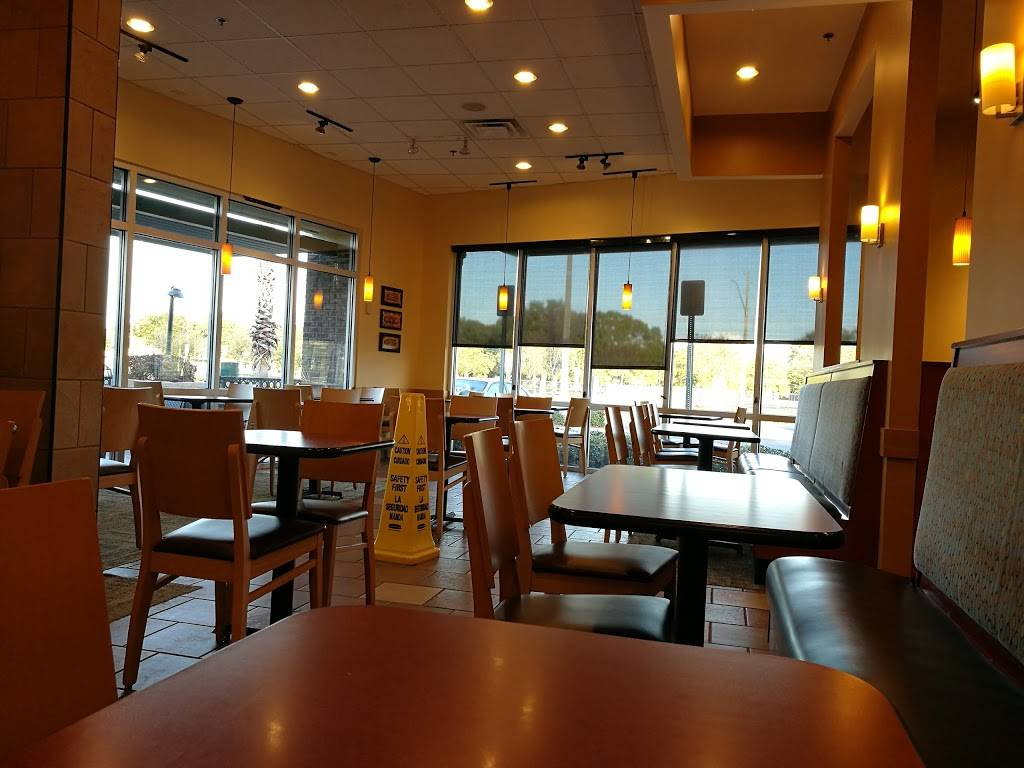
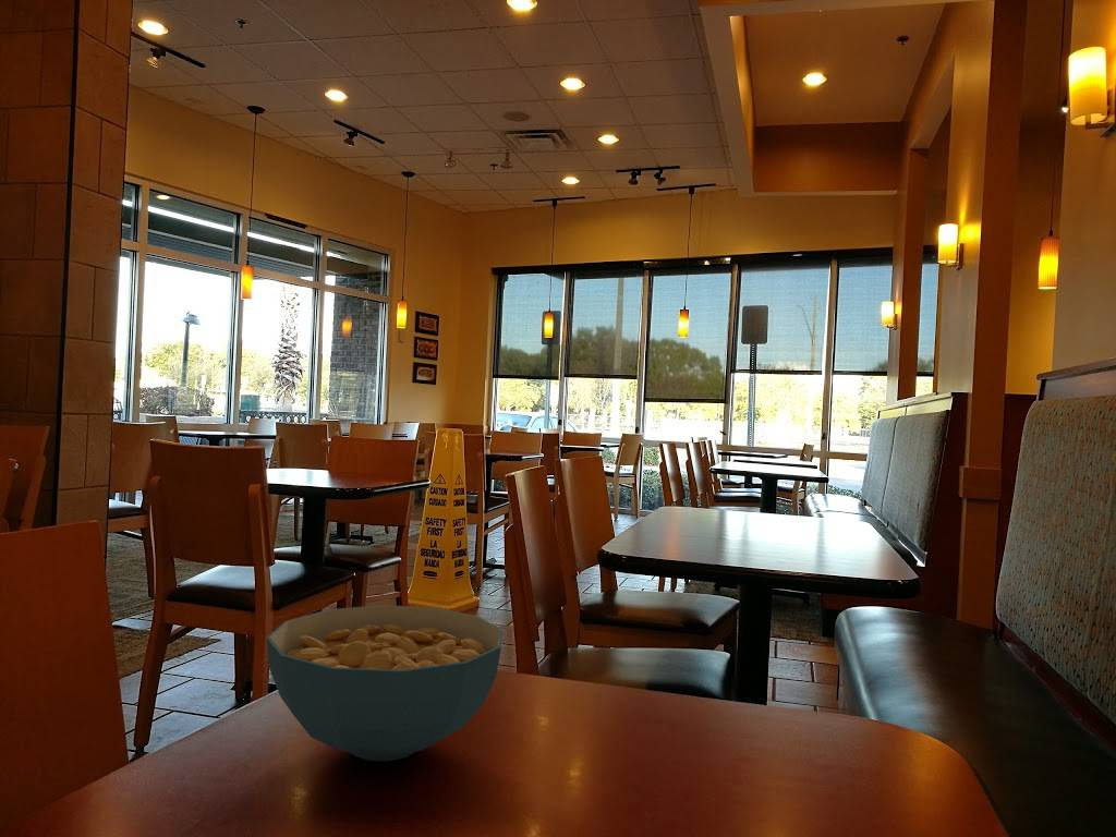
+ cereal bowl (387, 689)
